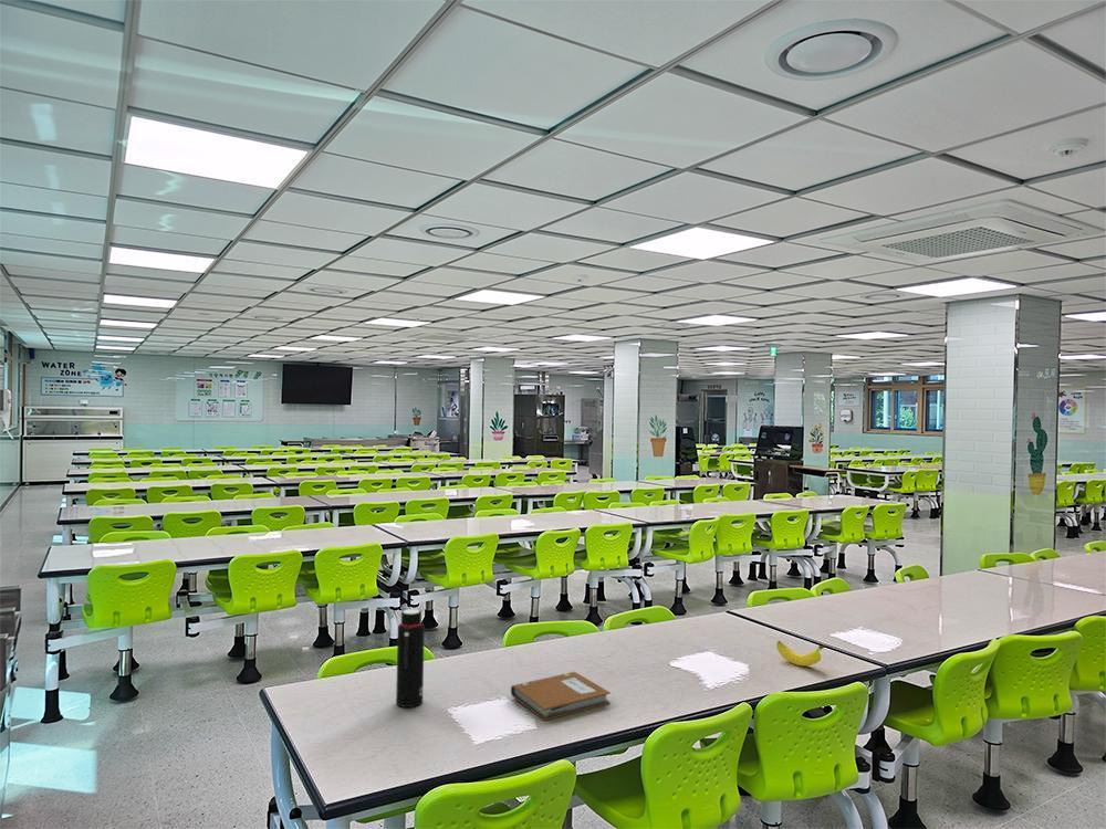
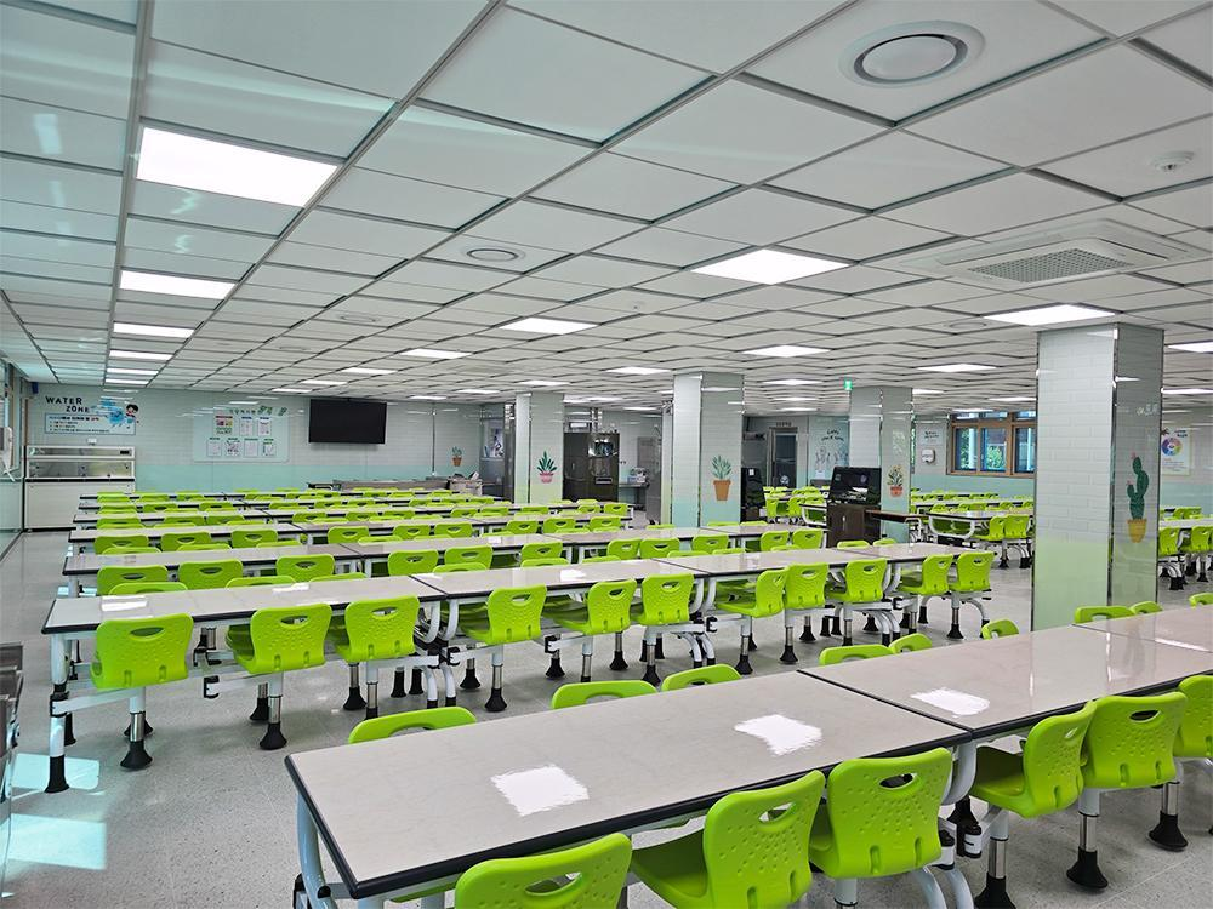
- notebook (561, 693)
- water bottle (409, 658)
- banana (800, 654)
